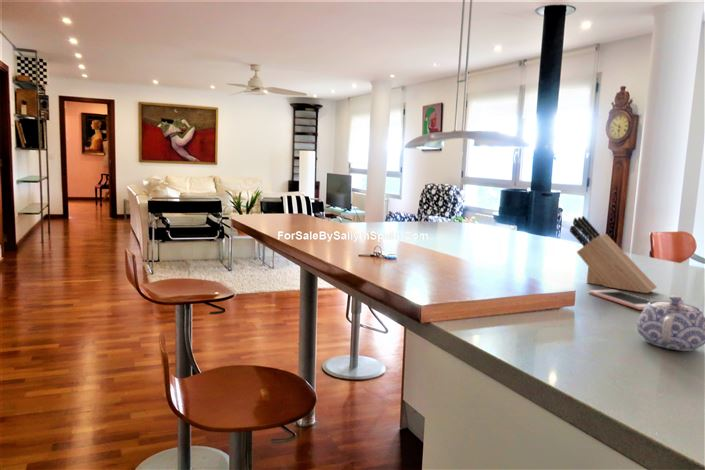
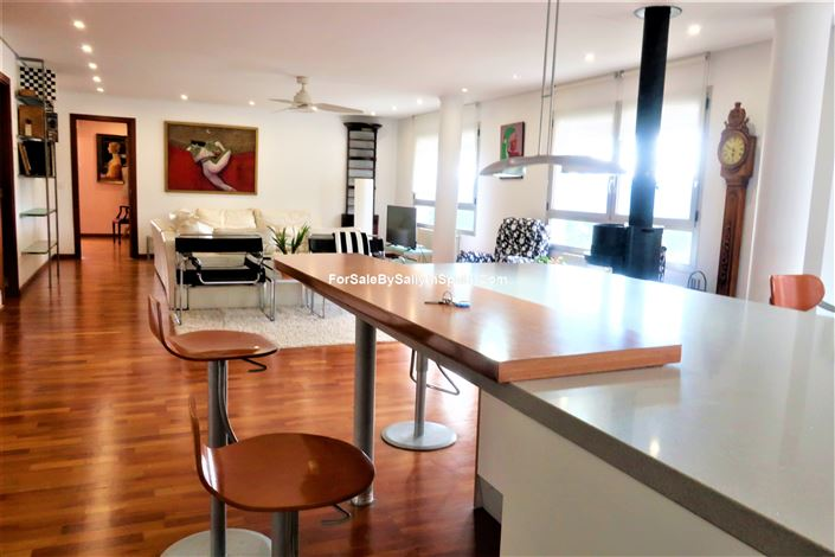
- cell phone (625, 299)
- teapot (673, 319)
- knife block (610, 252)
